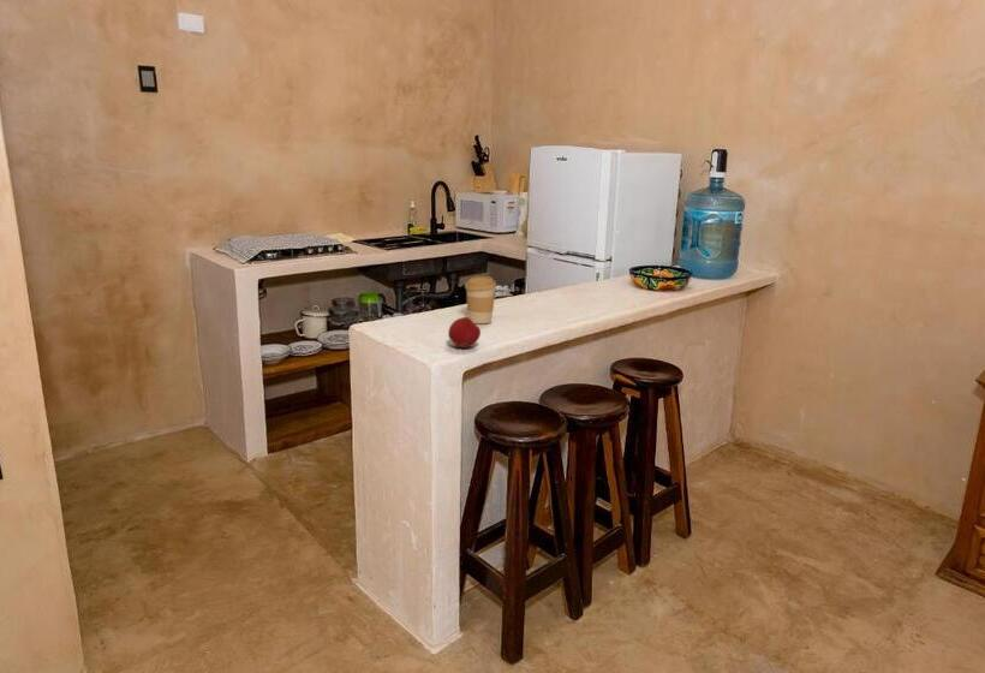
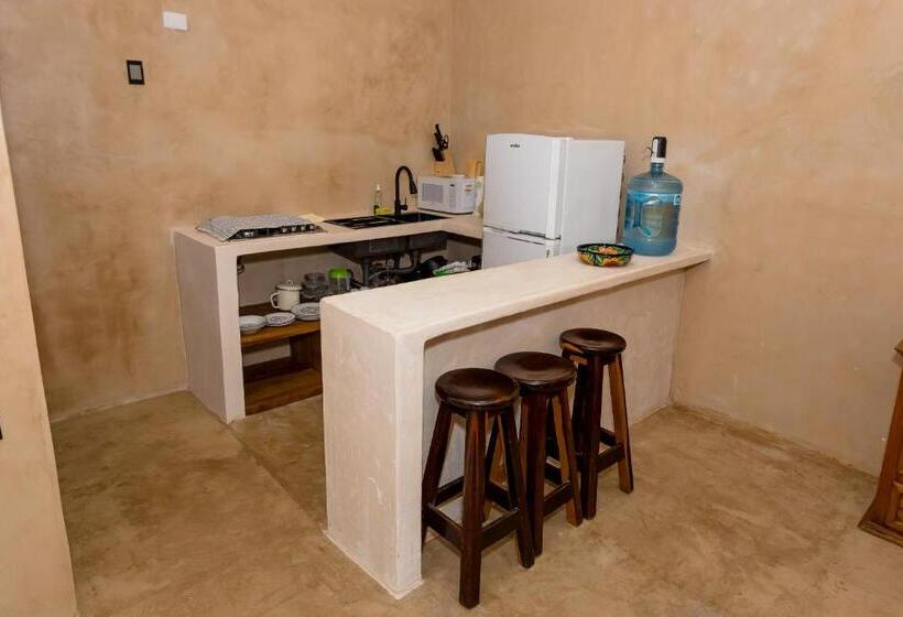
- apple (464, 332)
- coffee cup (479, 299)
